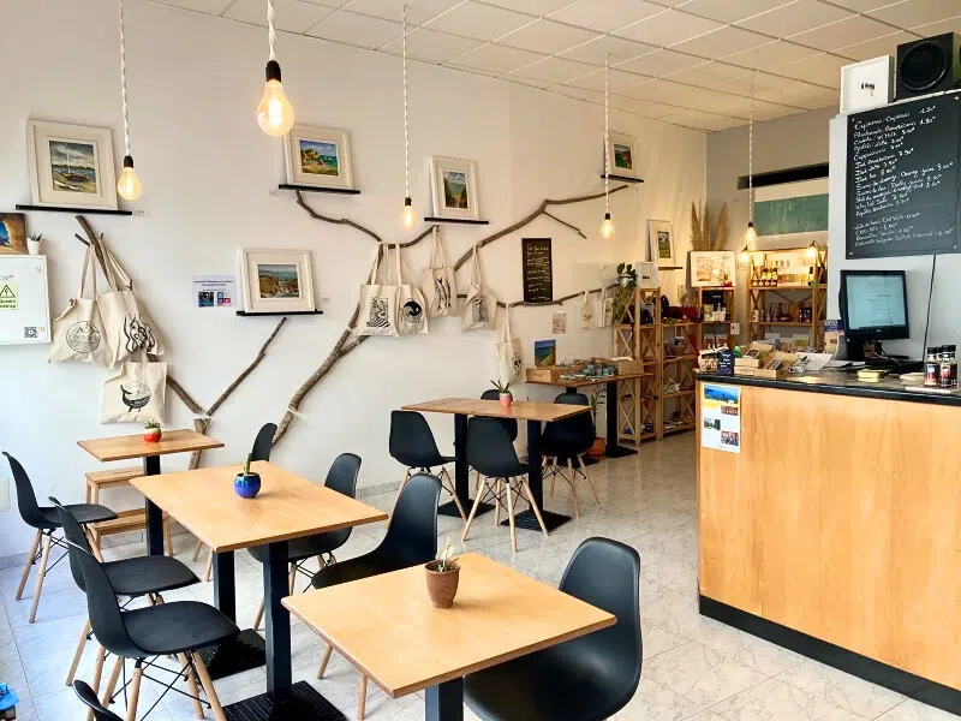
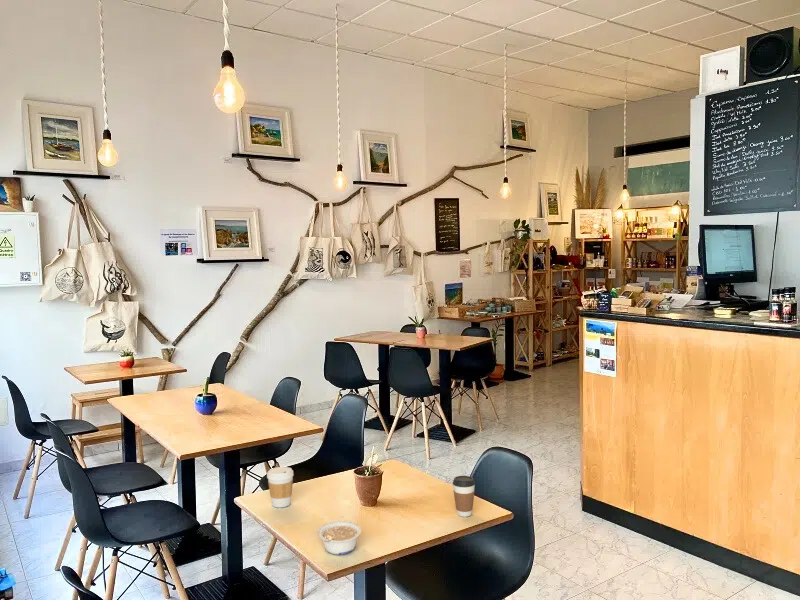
+ legume (340, 538)
+ coffee cup (464, 496)
+ coffee cup (280, 486)
